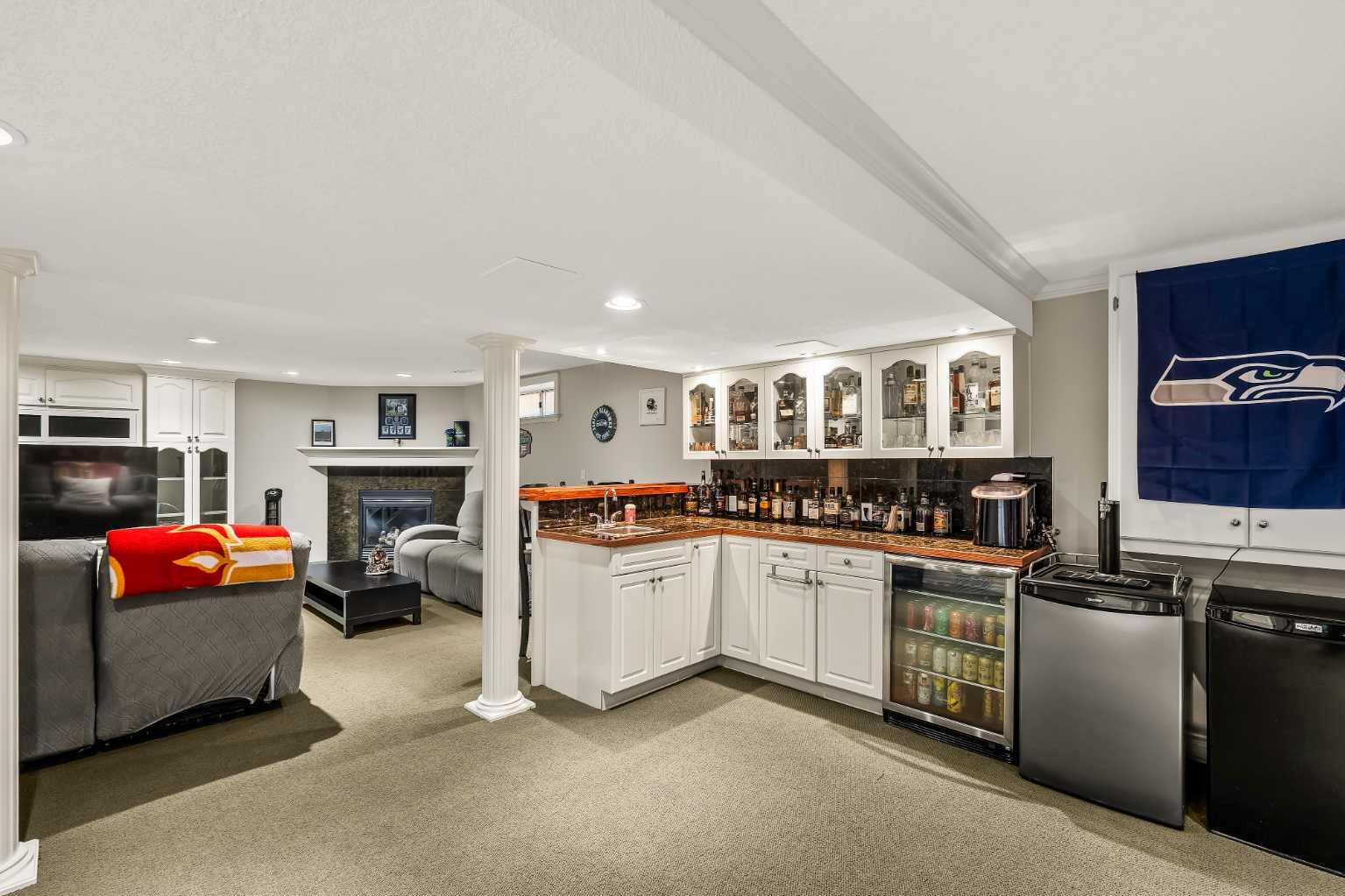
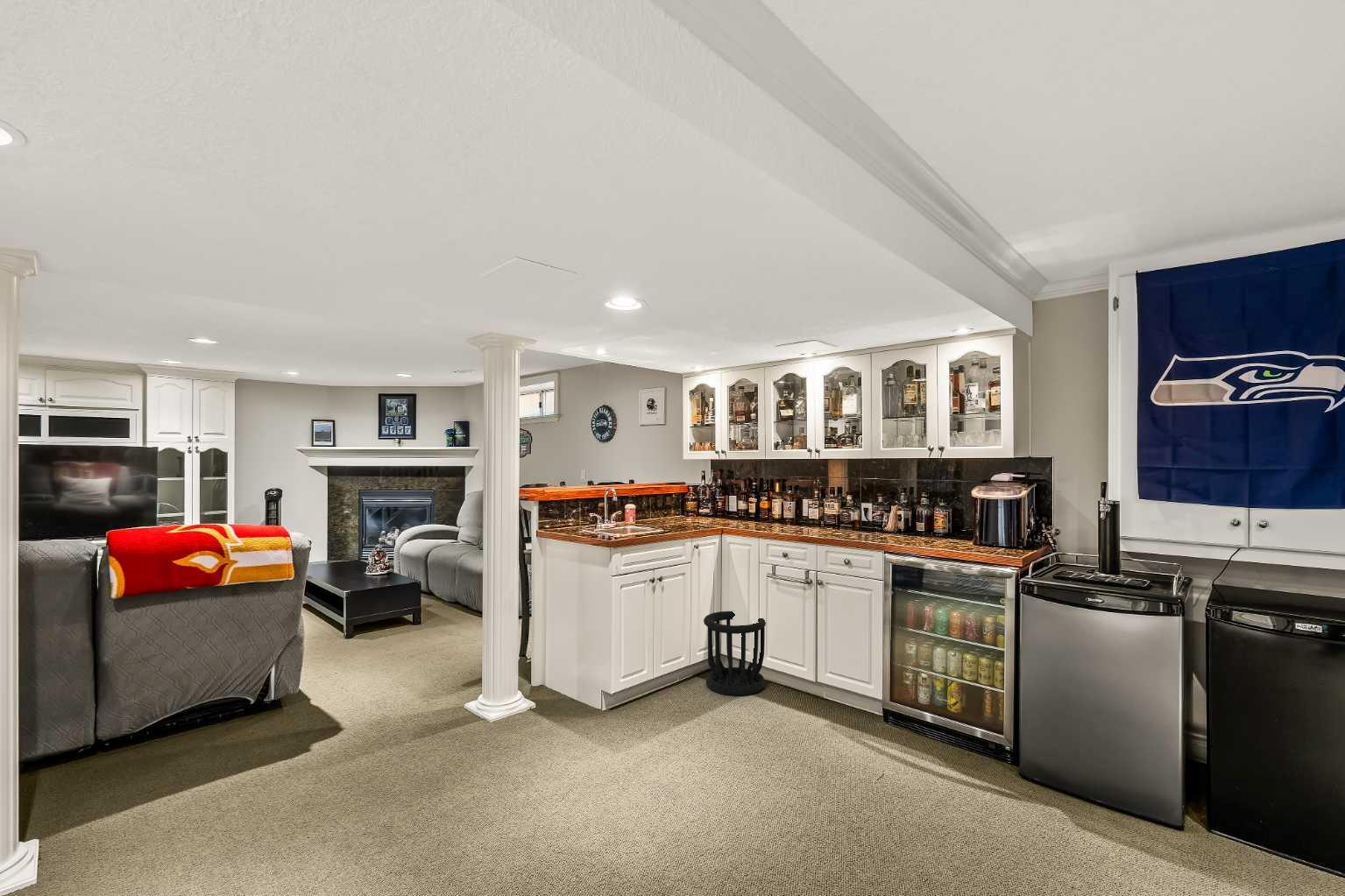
+ wastebasket (732, 652)
